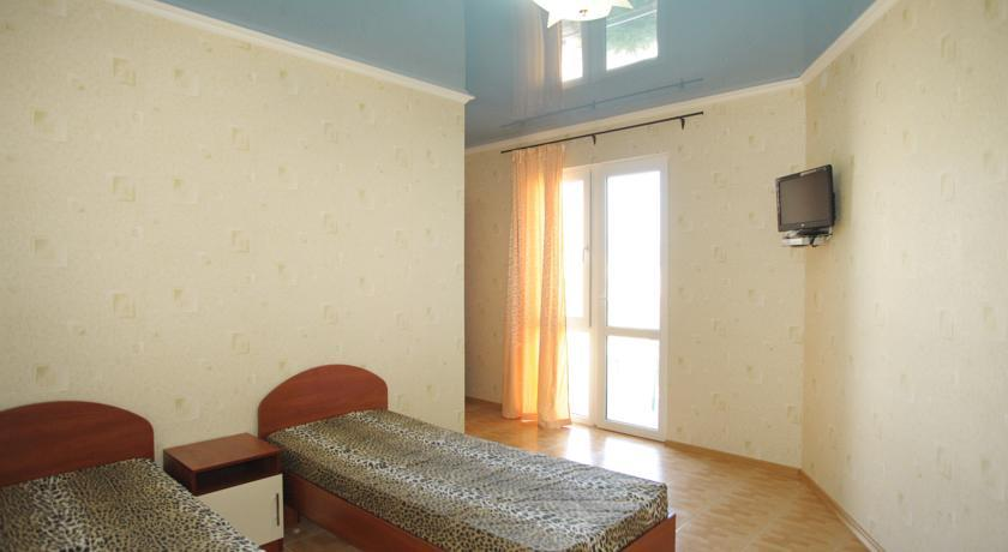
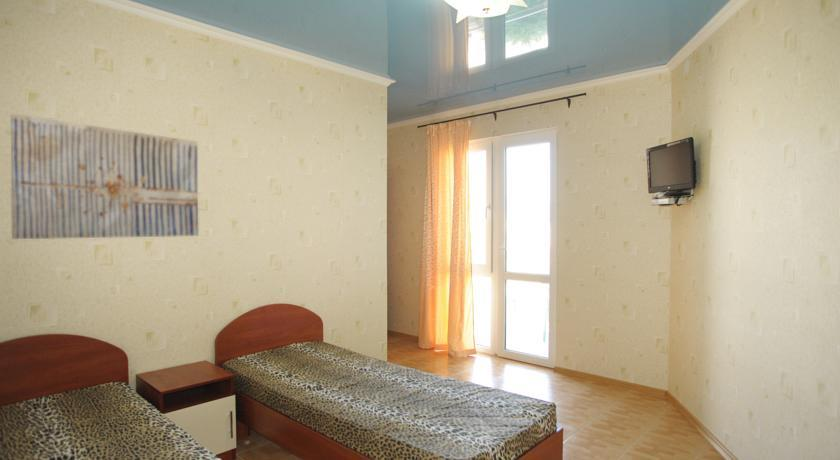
+ wall art (117, 183)
